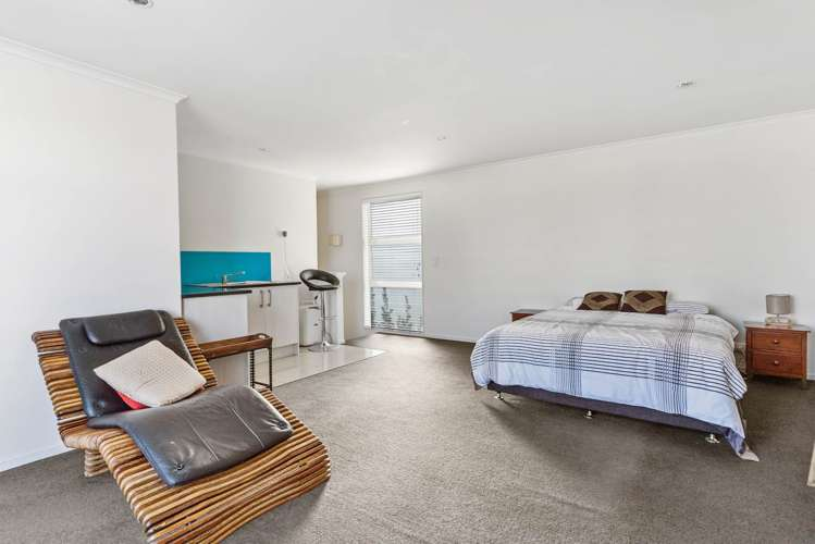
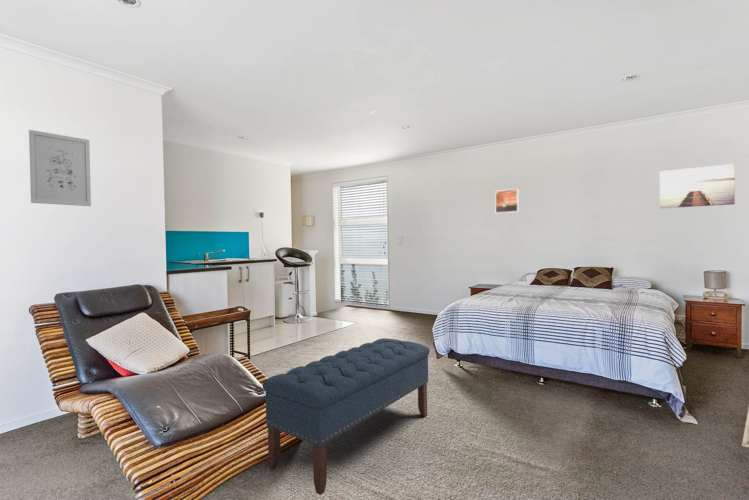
+ wall art (695, 187)
+ bench (357, 397)
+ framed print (506, 201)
+ wall art (61, 169)
